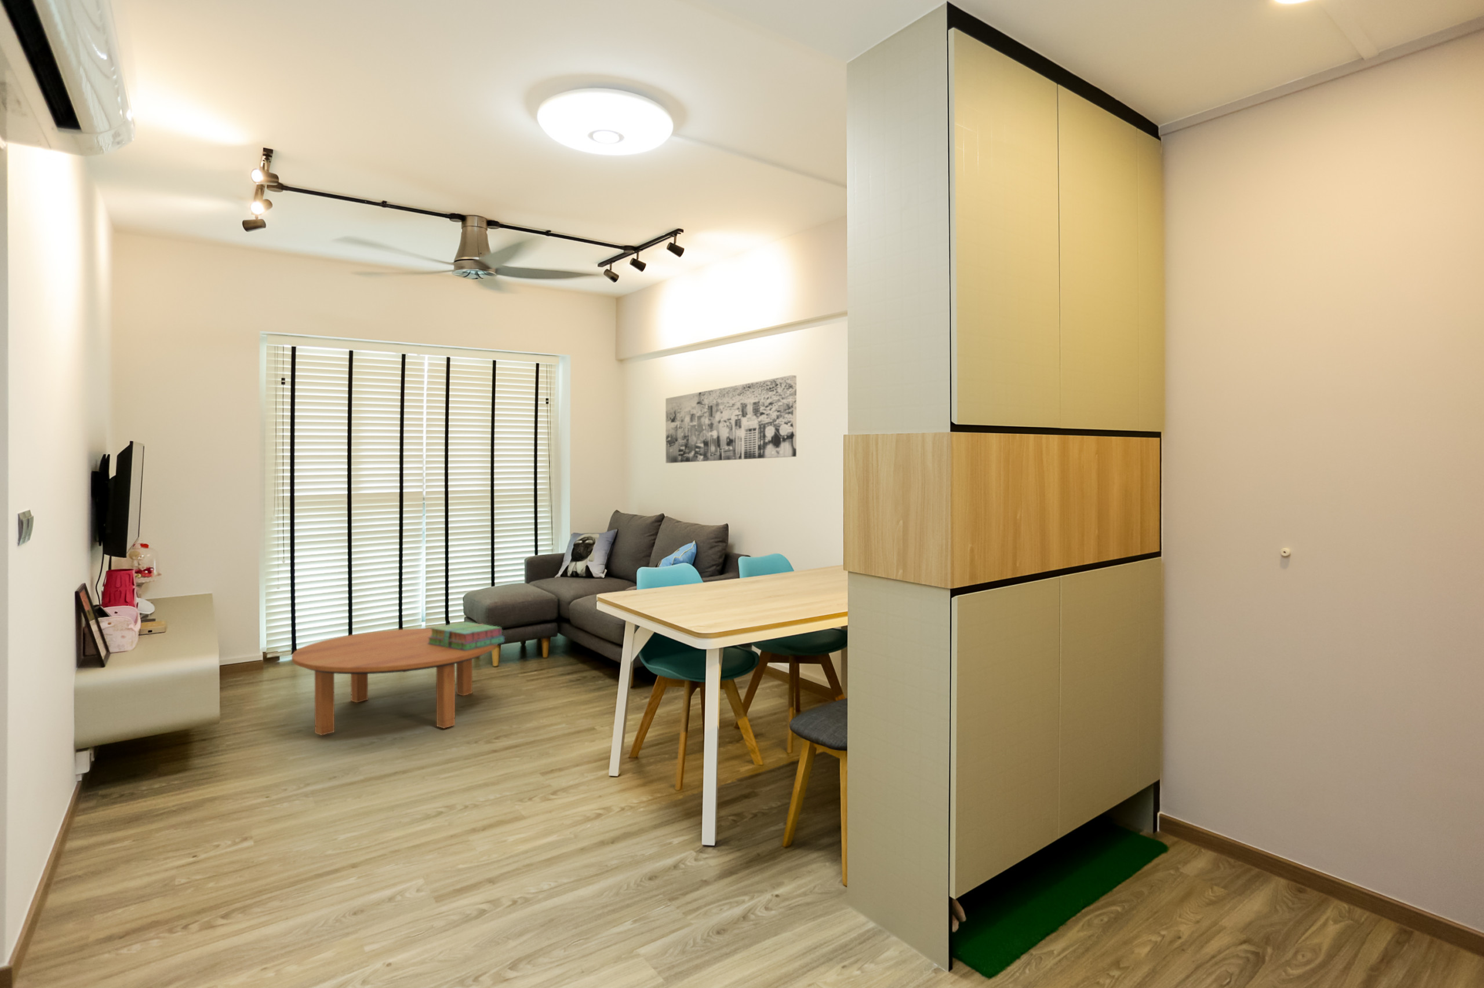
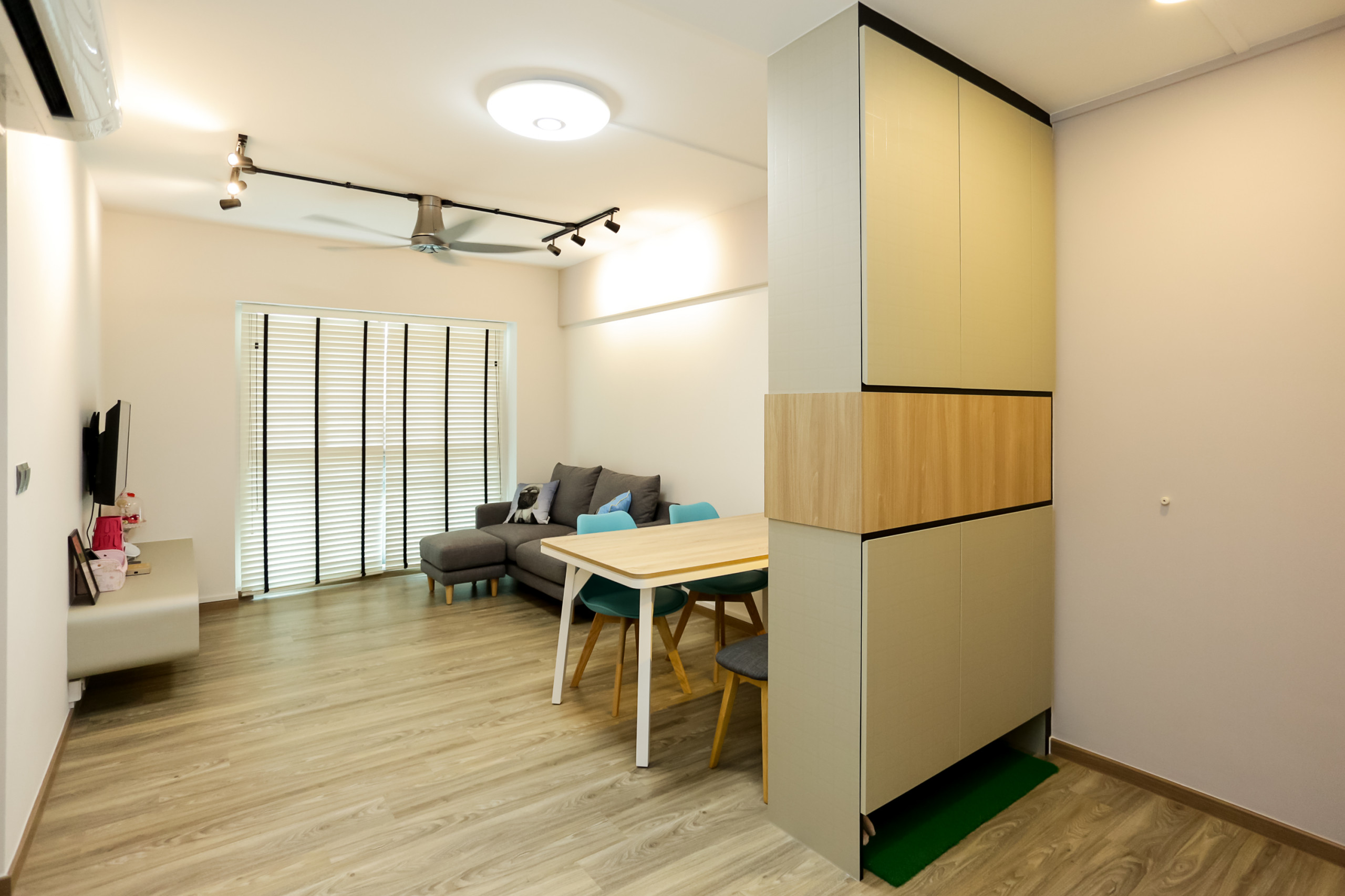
- wall art (724, 423)
- stack of books (466, 635)
- coffee table (401, 672)
